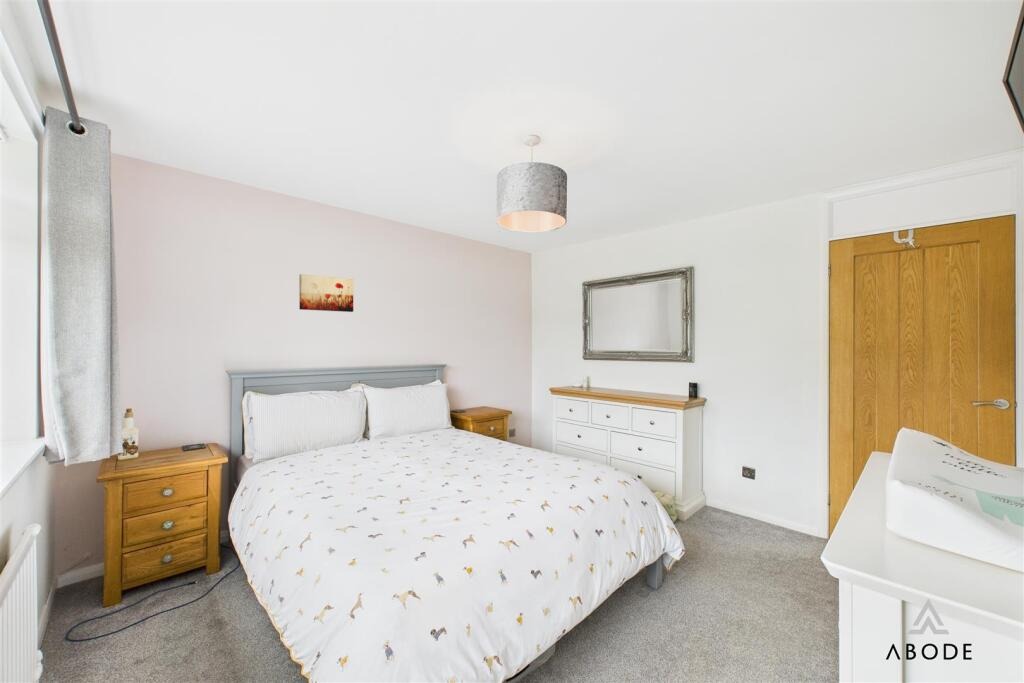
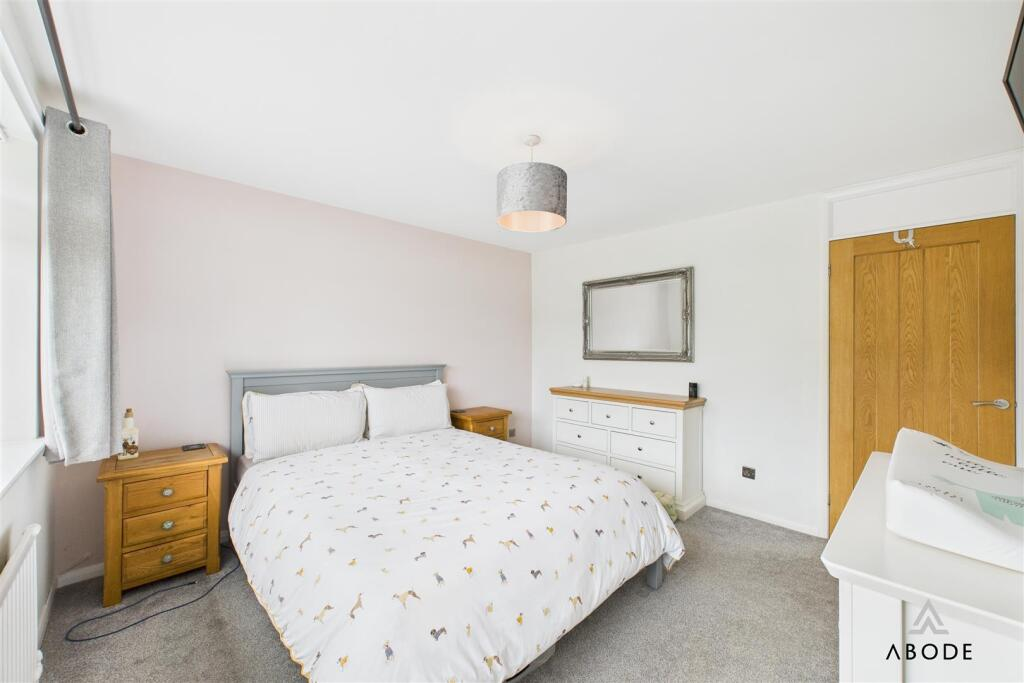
- wall art (327, 293)
